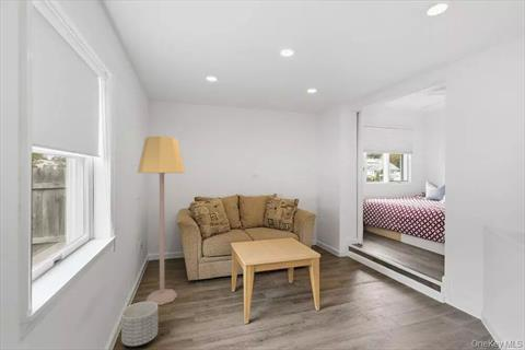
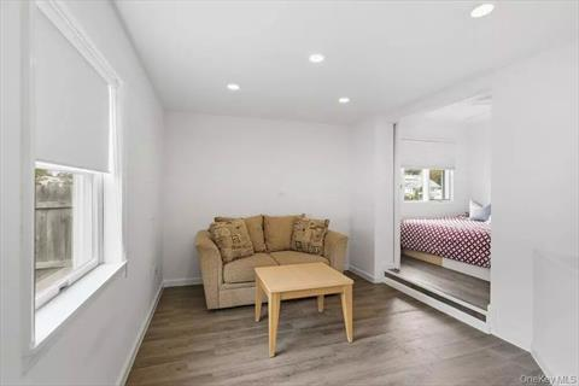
- planter (140, 325)
- lamp (162, 218)
